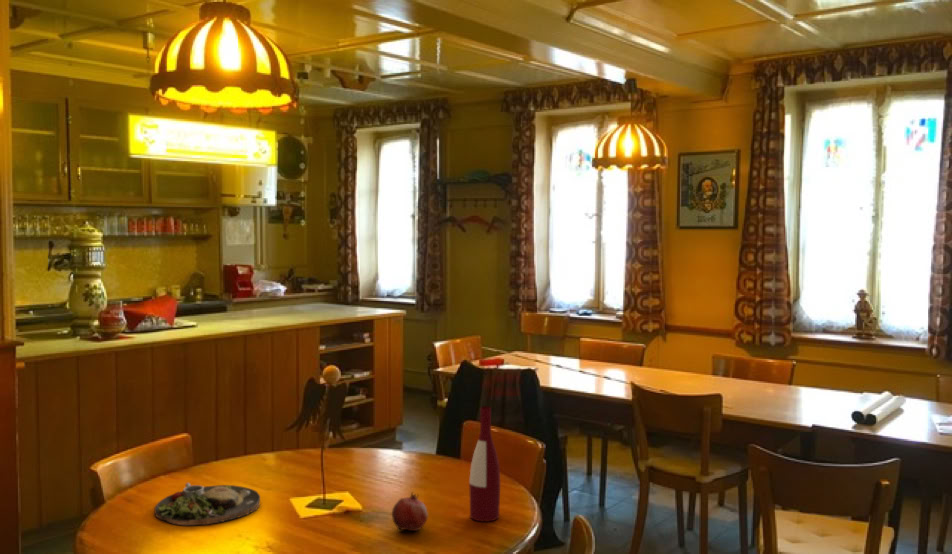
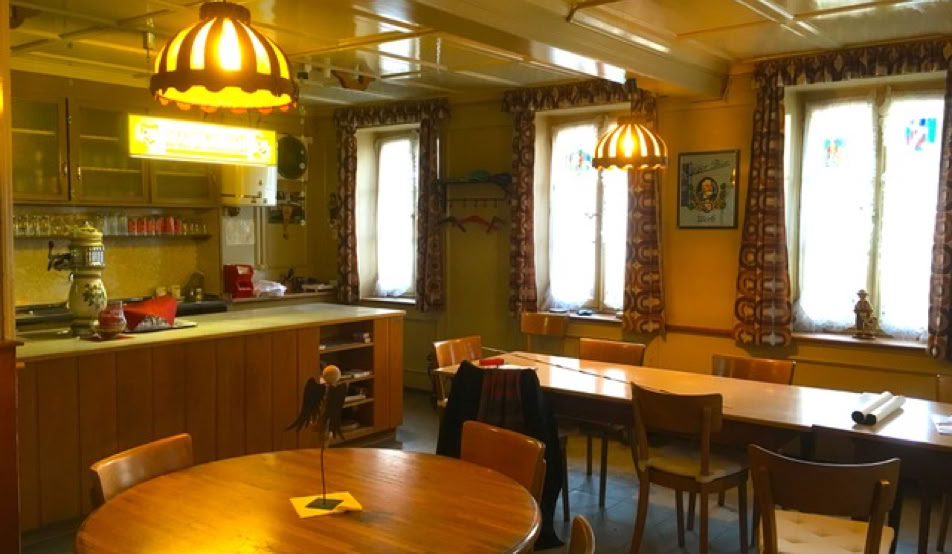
- alcohol (485, 462)
- dinner plate (208, 496)
- fruit (409, 510)
